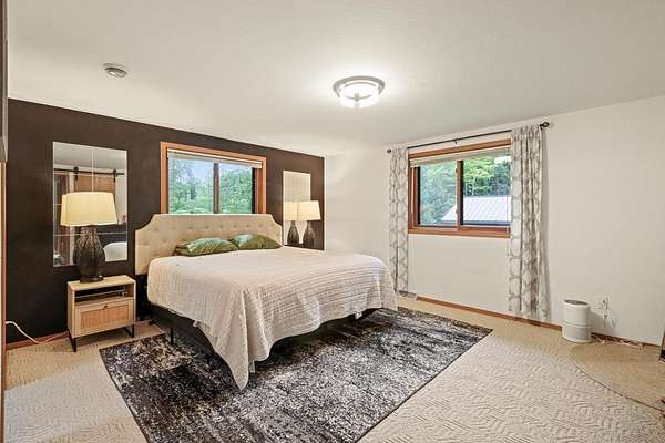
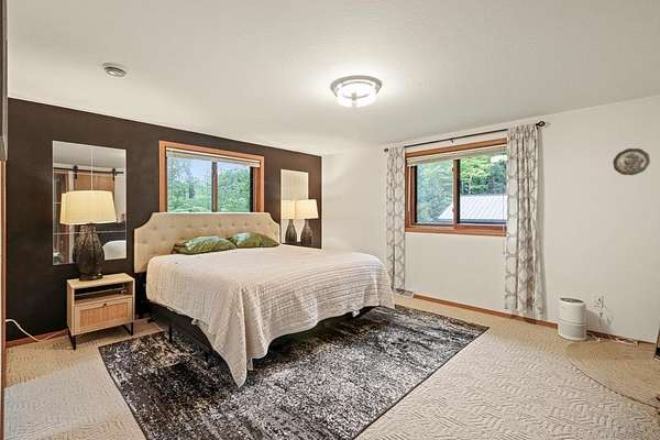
+ decorative plate (630, 162)
